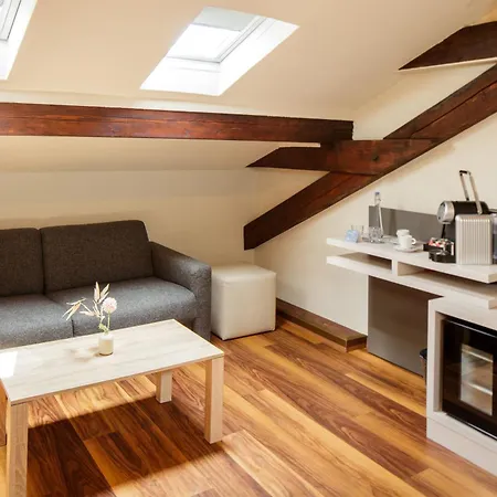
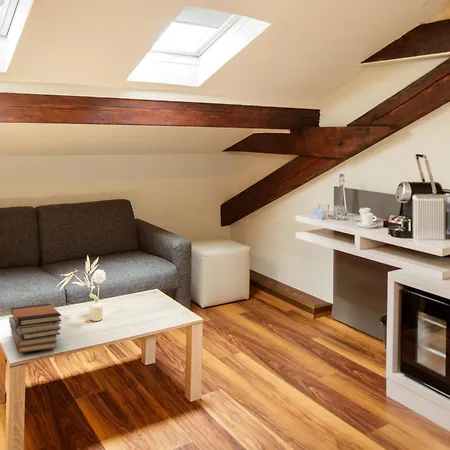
+ book stack (34, 326)
